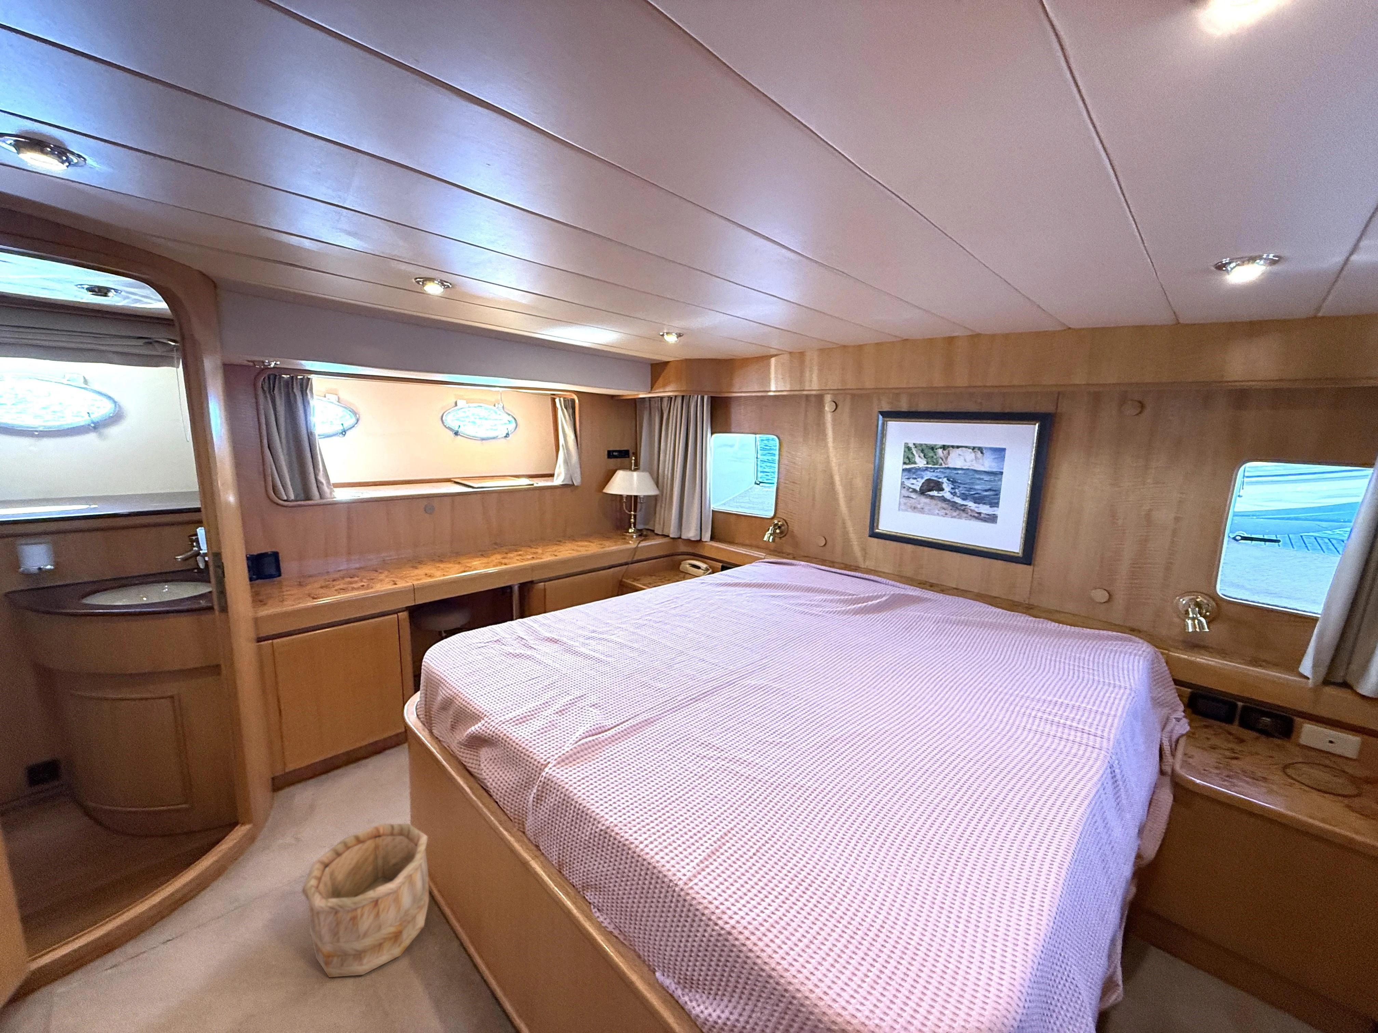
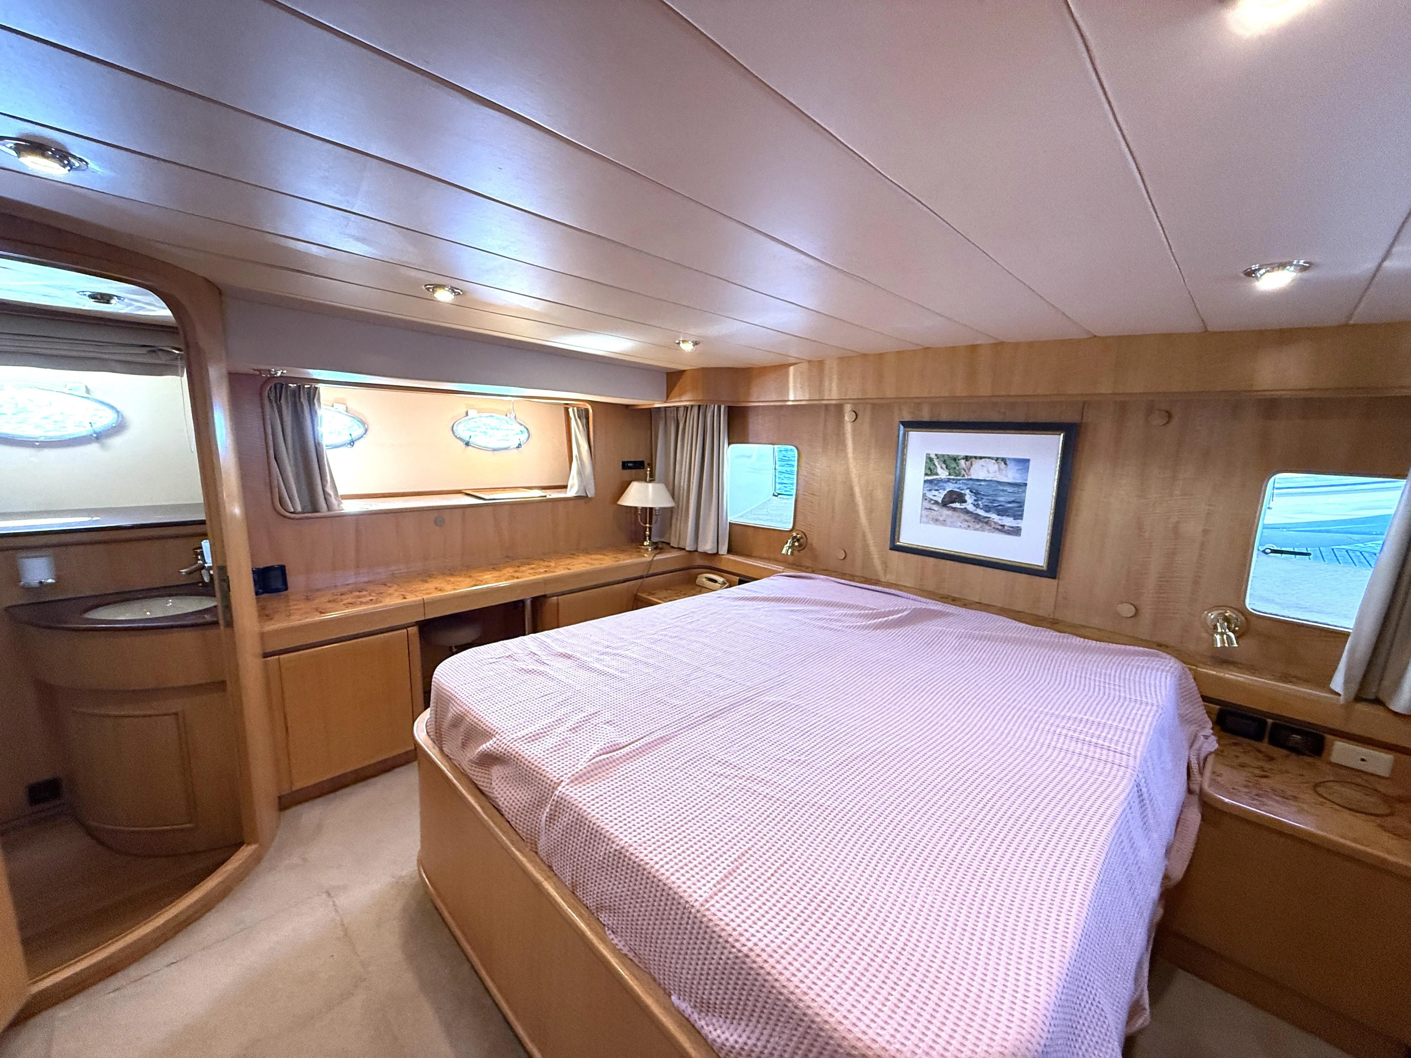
- wooden bucket (371, 894)
